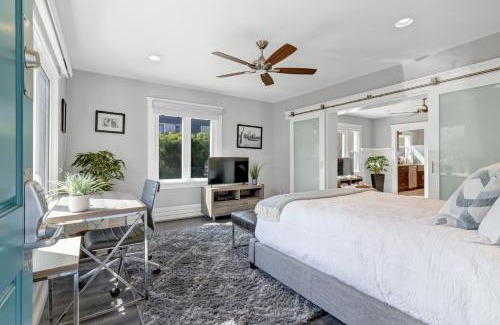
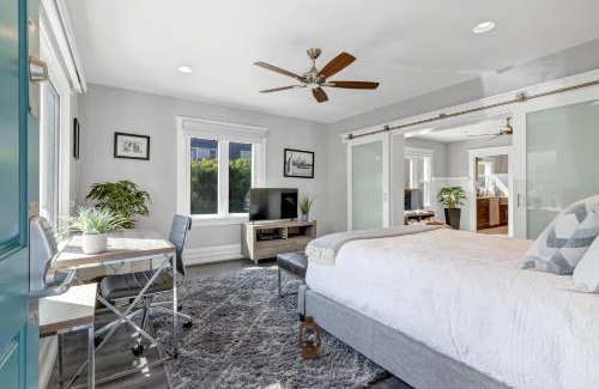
+ lantern (309, 332)
